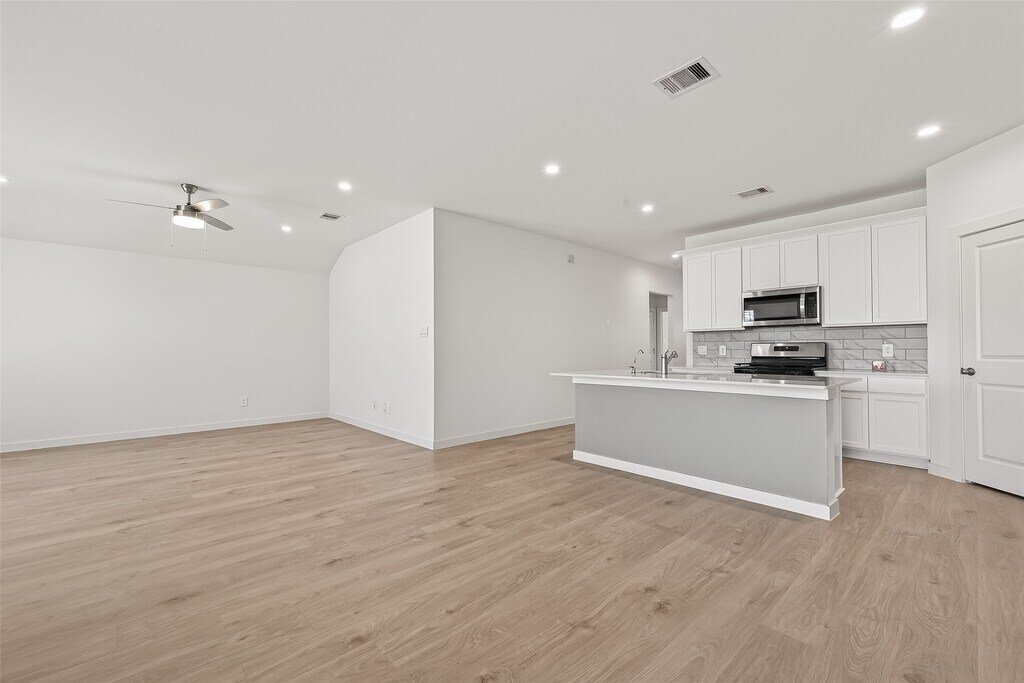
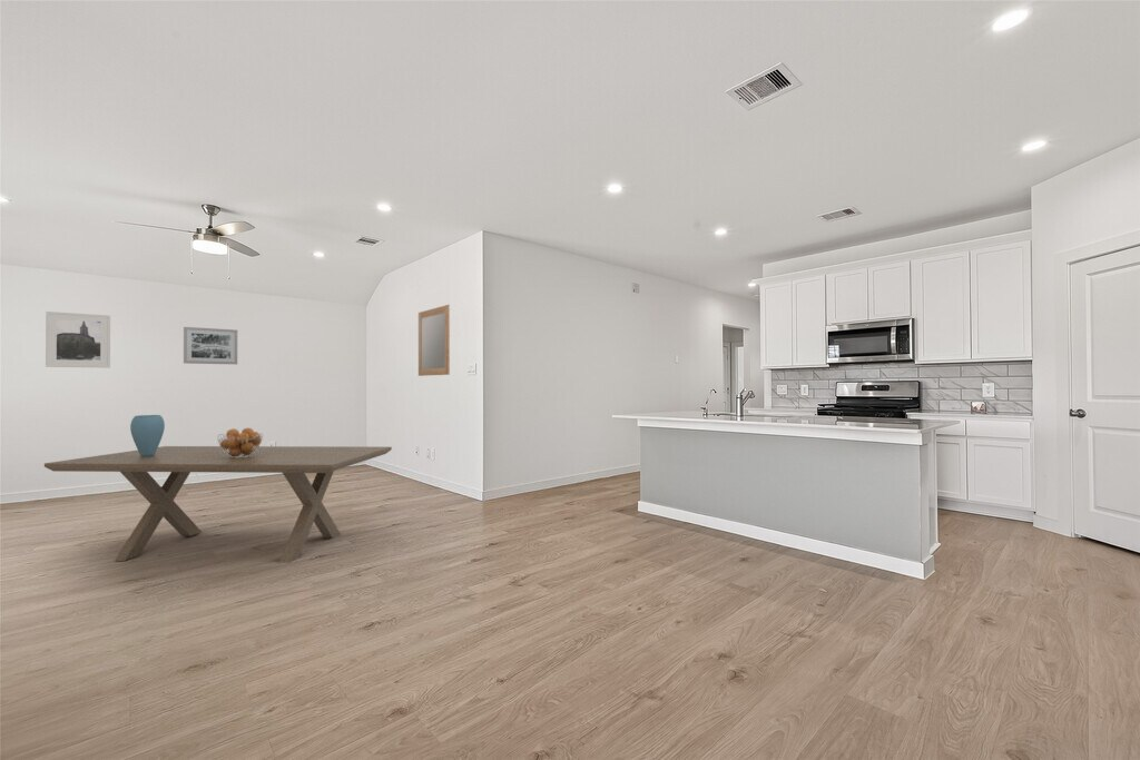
+ home mirror (433, 342)
+ wall art (210, 346)
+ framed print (79, 339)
+ dining table (236, 472)
+ fruit basket (240, 442)
+ vase (147, 435)
